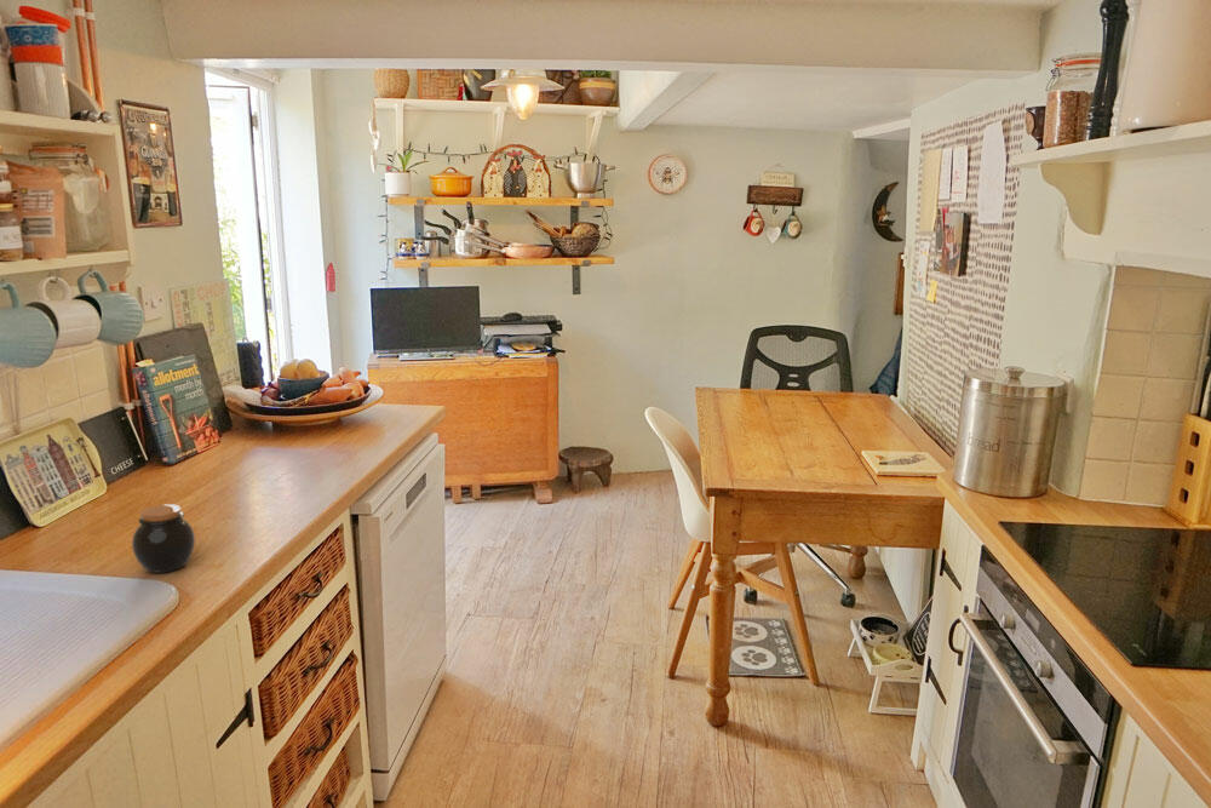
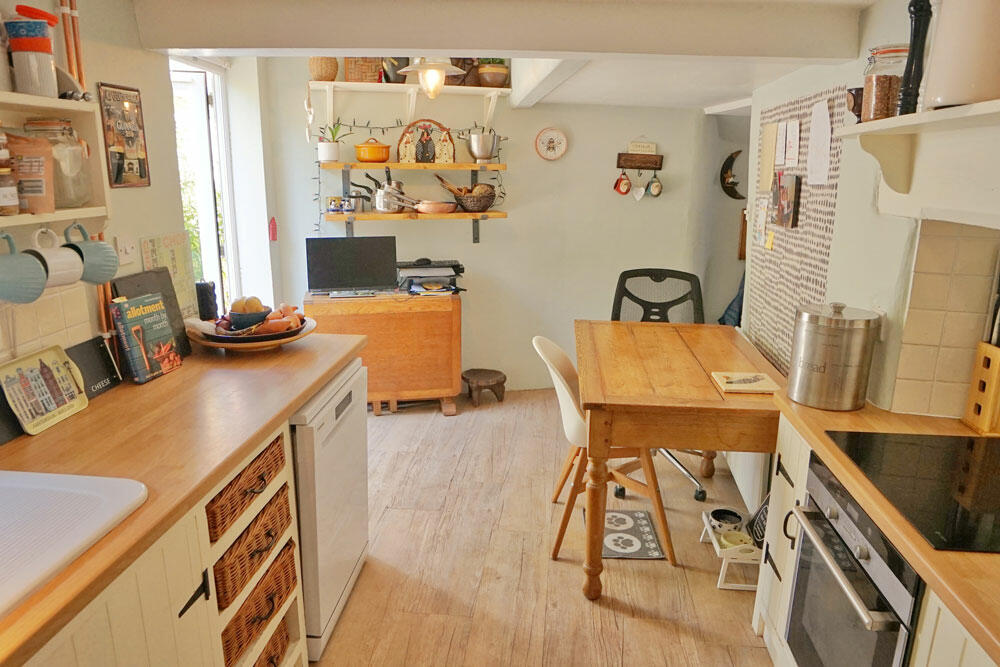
- jar (163, 538)
